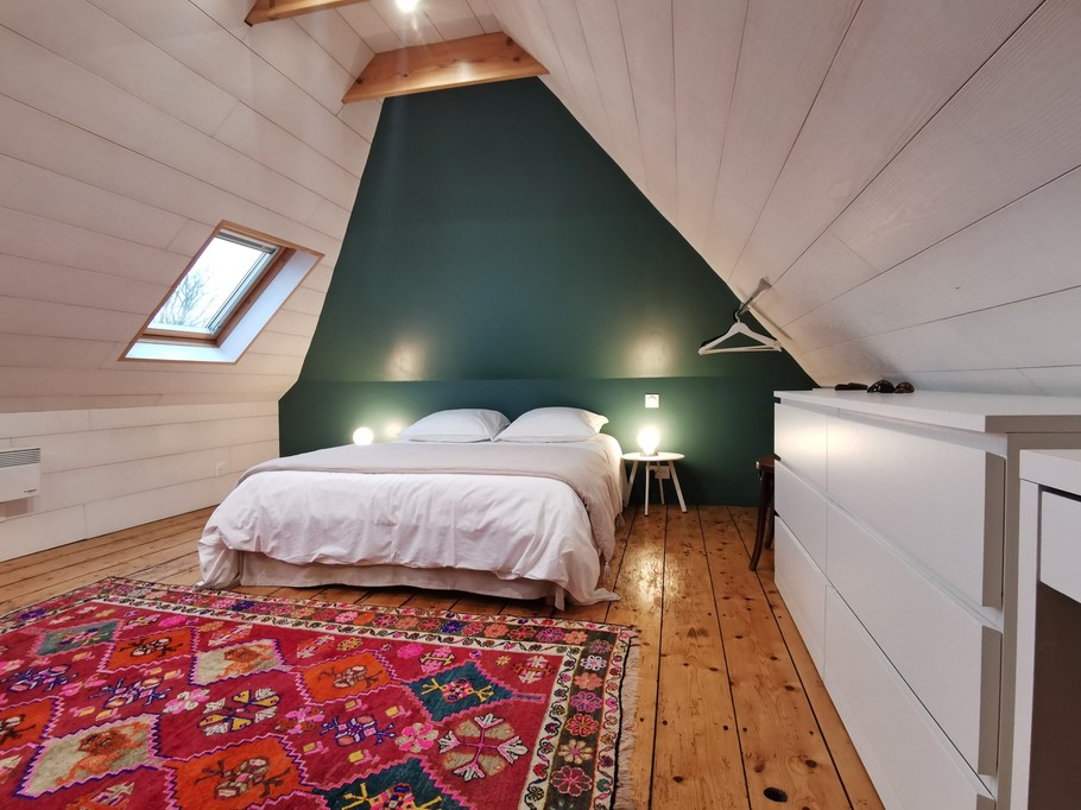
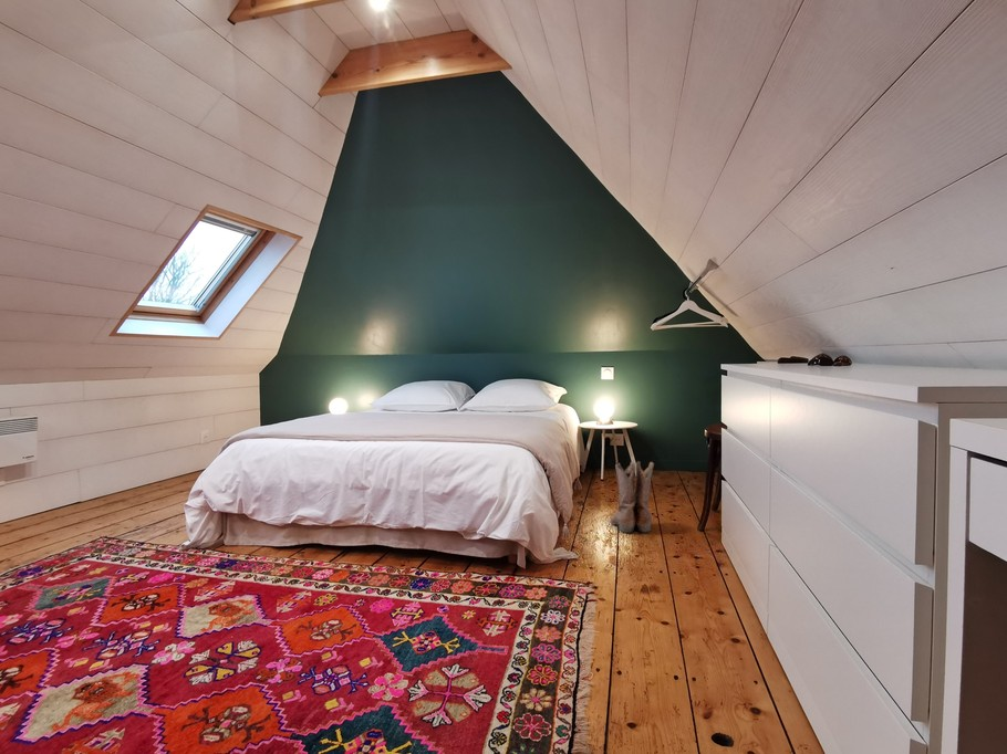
+ boots (631, 492)
